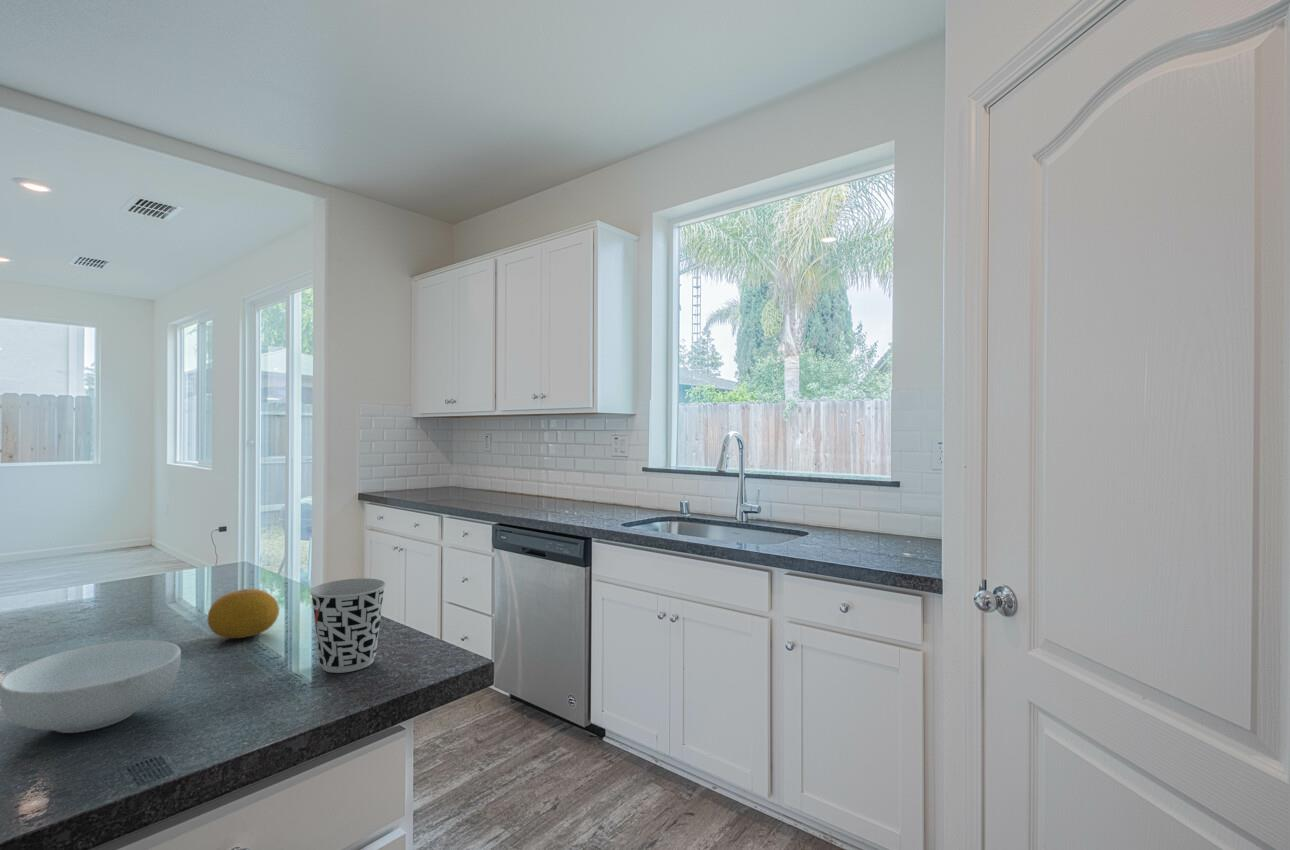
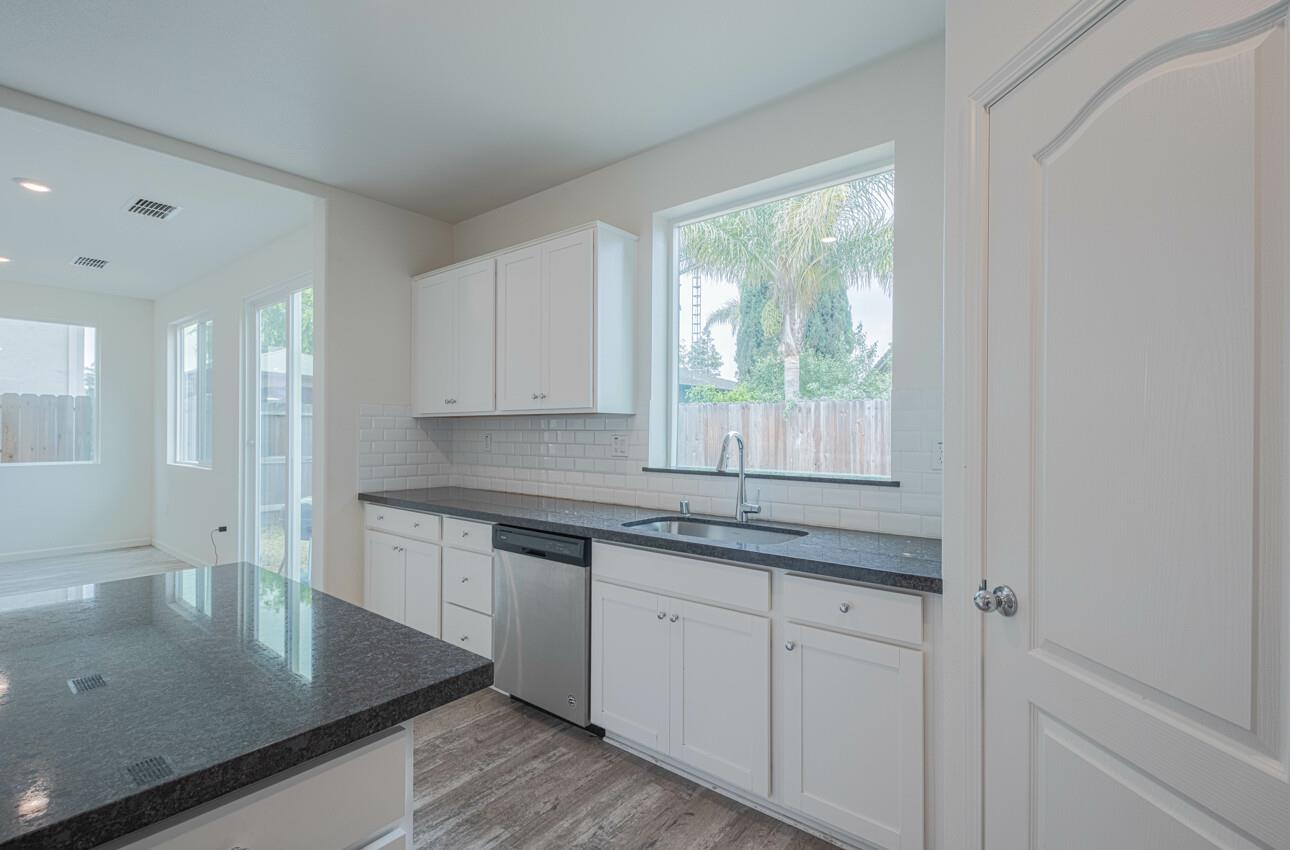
- fruit (244, 612)
- cup (348, 625)
- cereal bowl (96, 690)
